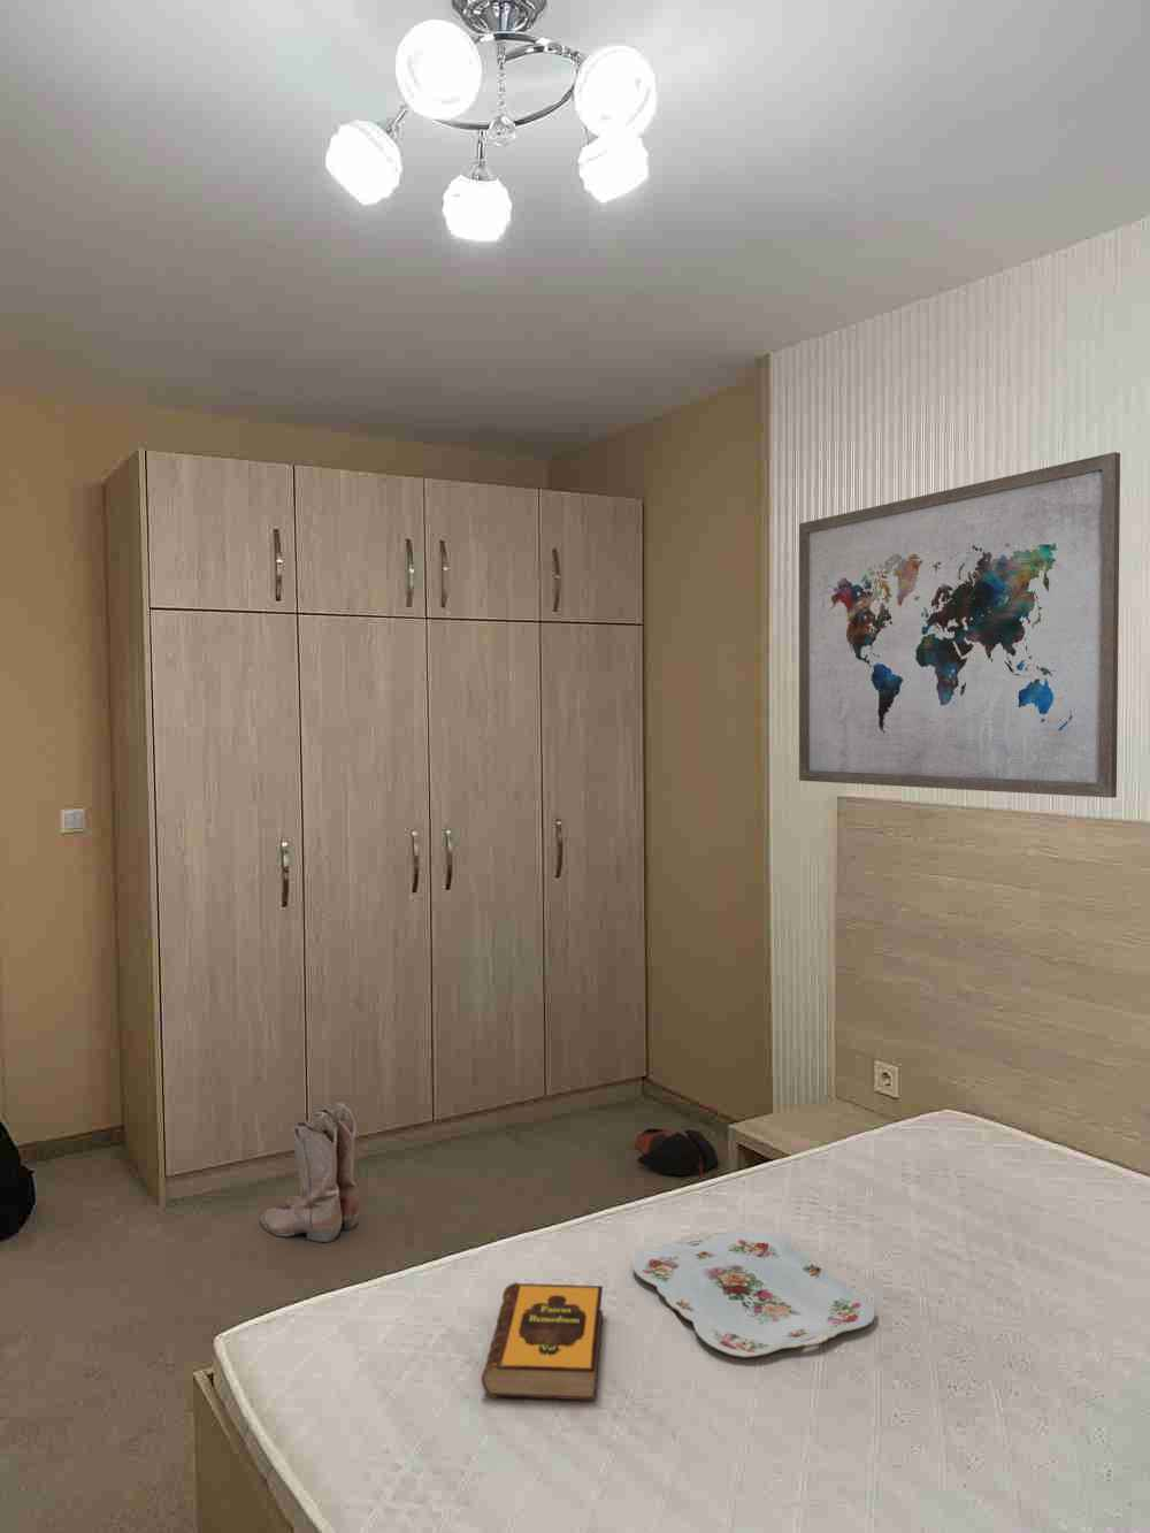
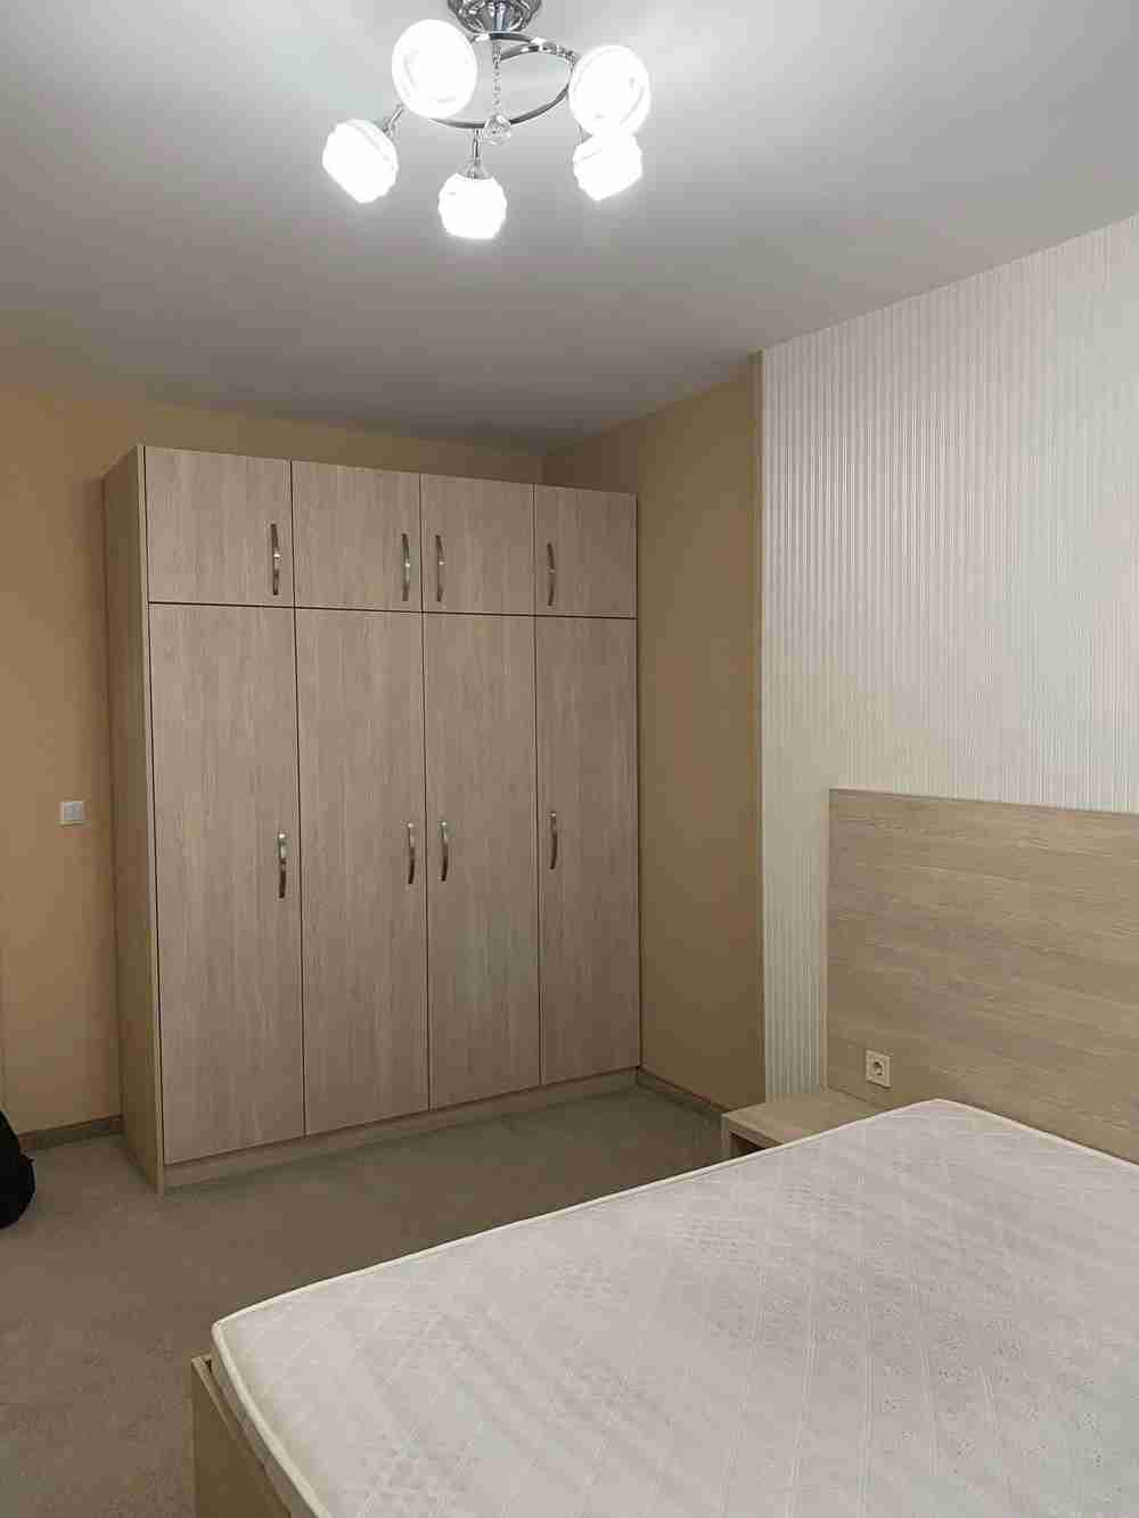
- hardback book (545, 1337)
- serving tray (748, 1288)
- boots (308, 1165)
- wall art (935, 640)
- bag (669, 1139)
